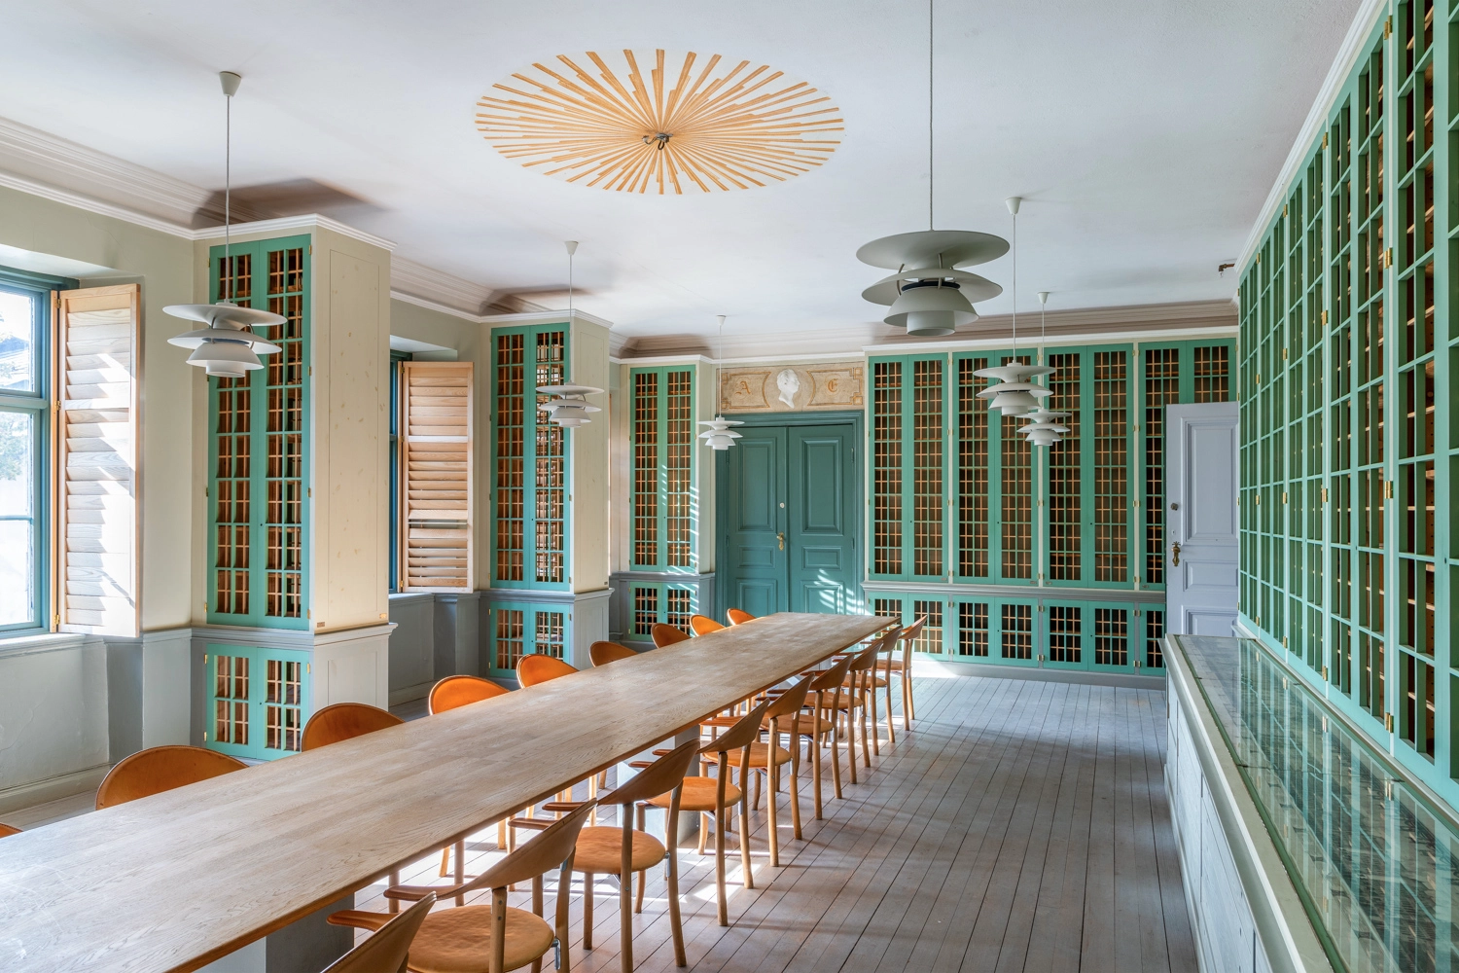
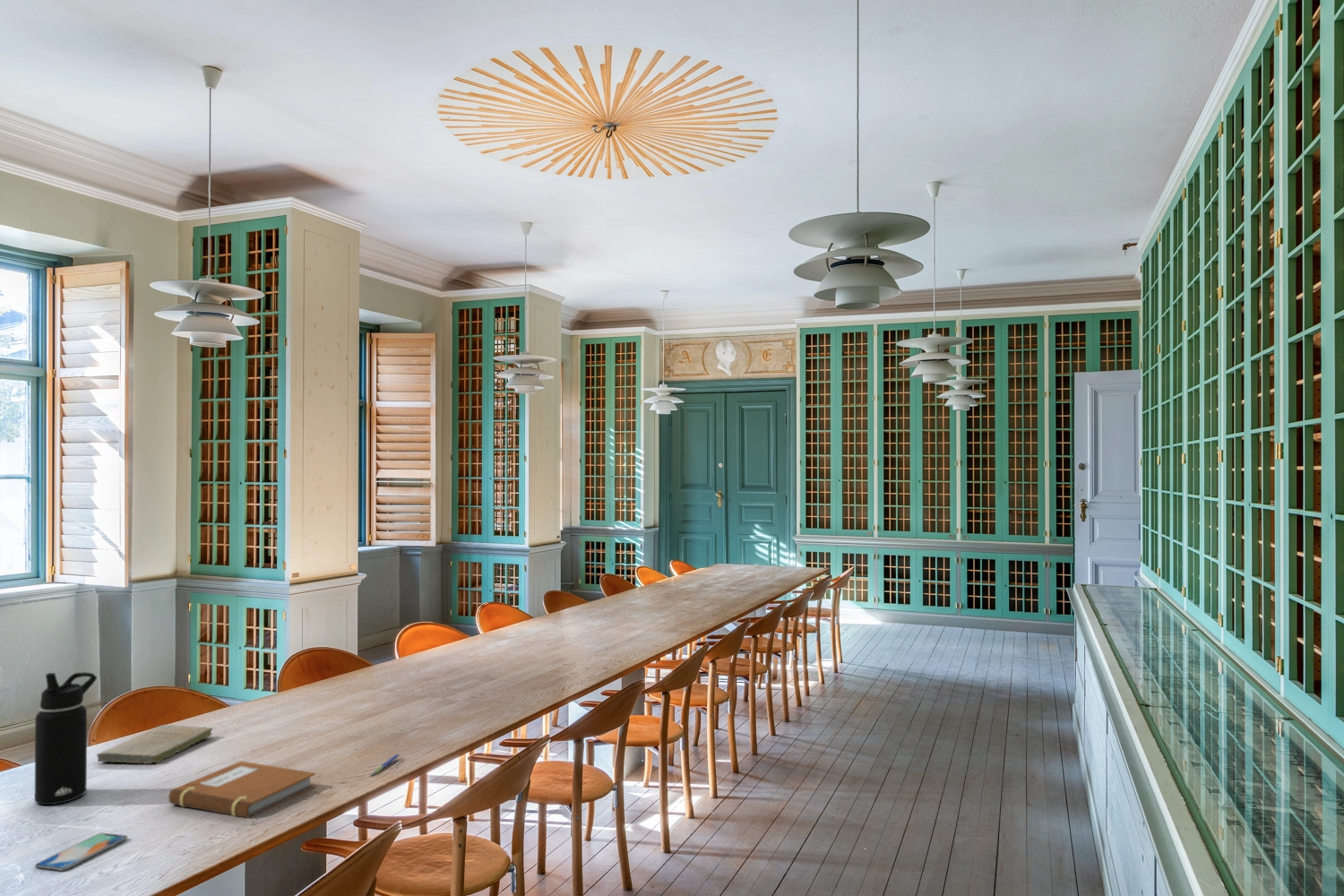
+ pen (384, 764)
+ book (157, 744)
+ notebook (241, 788)
+ water bottle (65, 731)
+ smartphone (82, 850)
